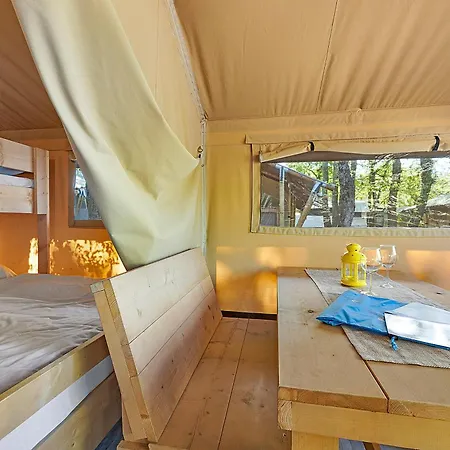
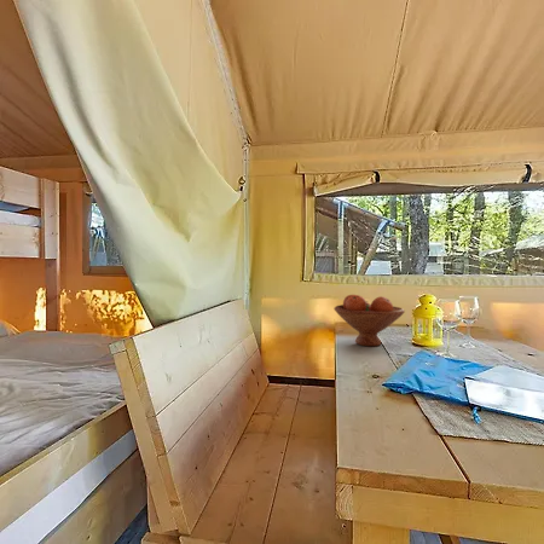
+ fruit bowl (368, 318)
